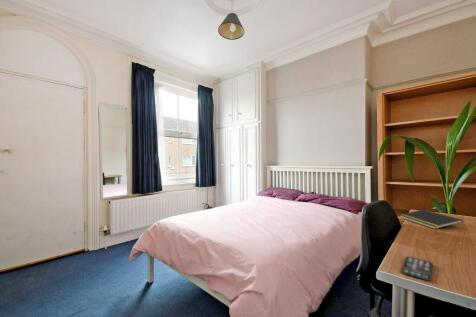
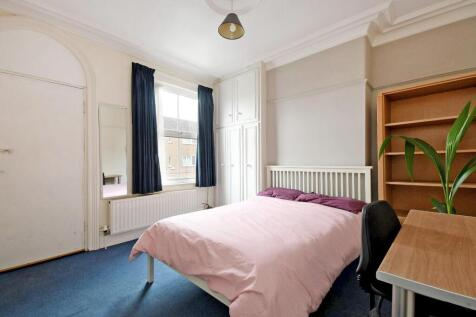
- smartphone (417, 267)
- notepad (428, 218)
